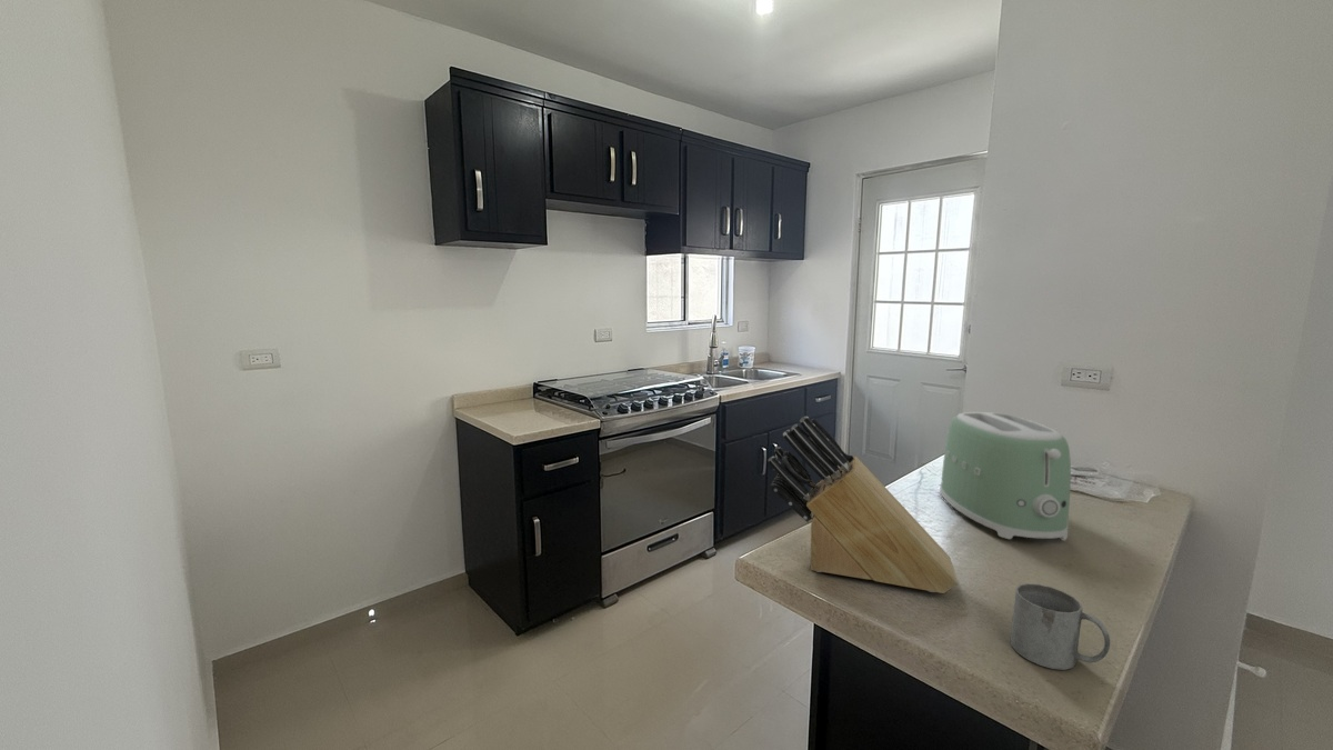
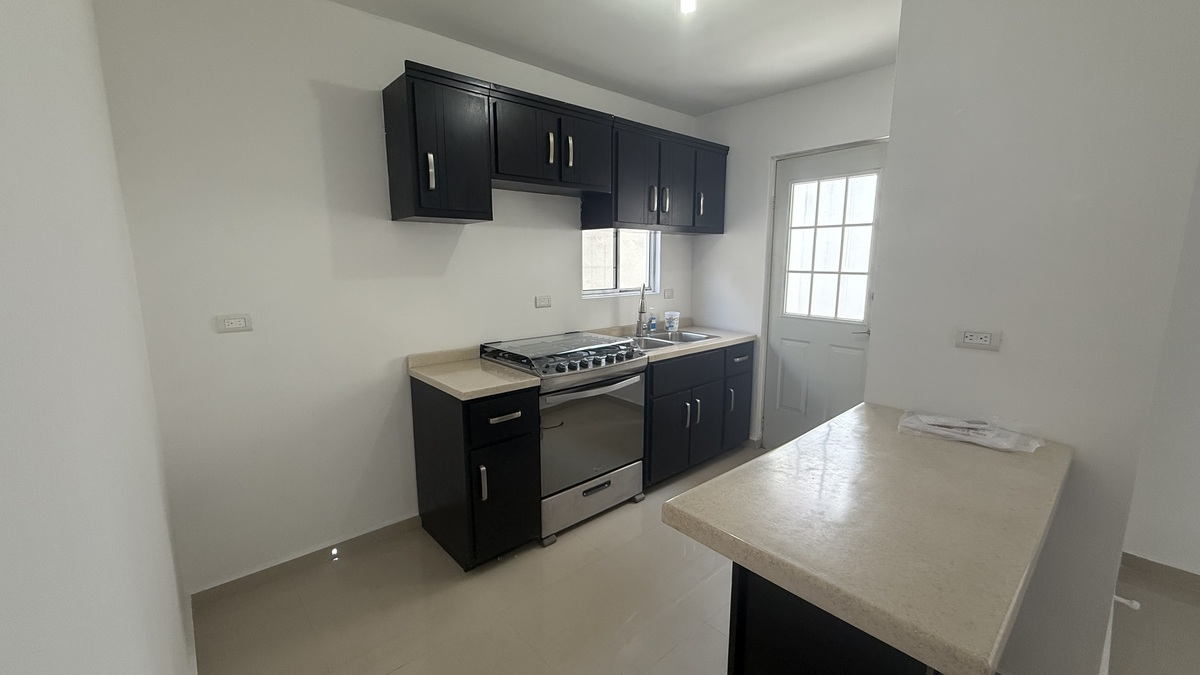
- mug (1059, 629)
- toaster (1001, 467)
- knife block (859, 493)
